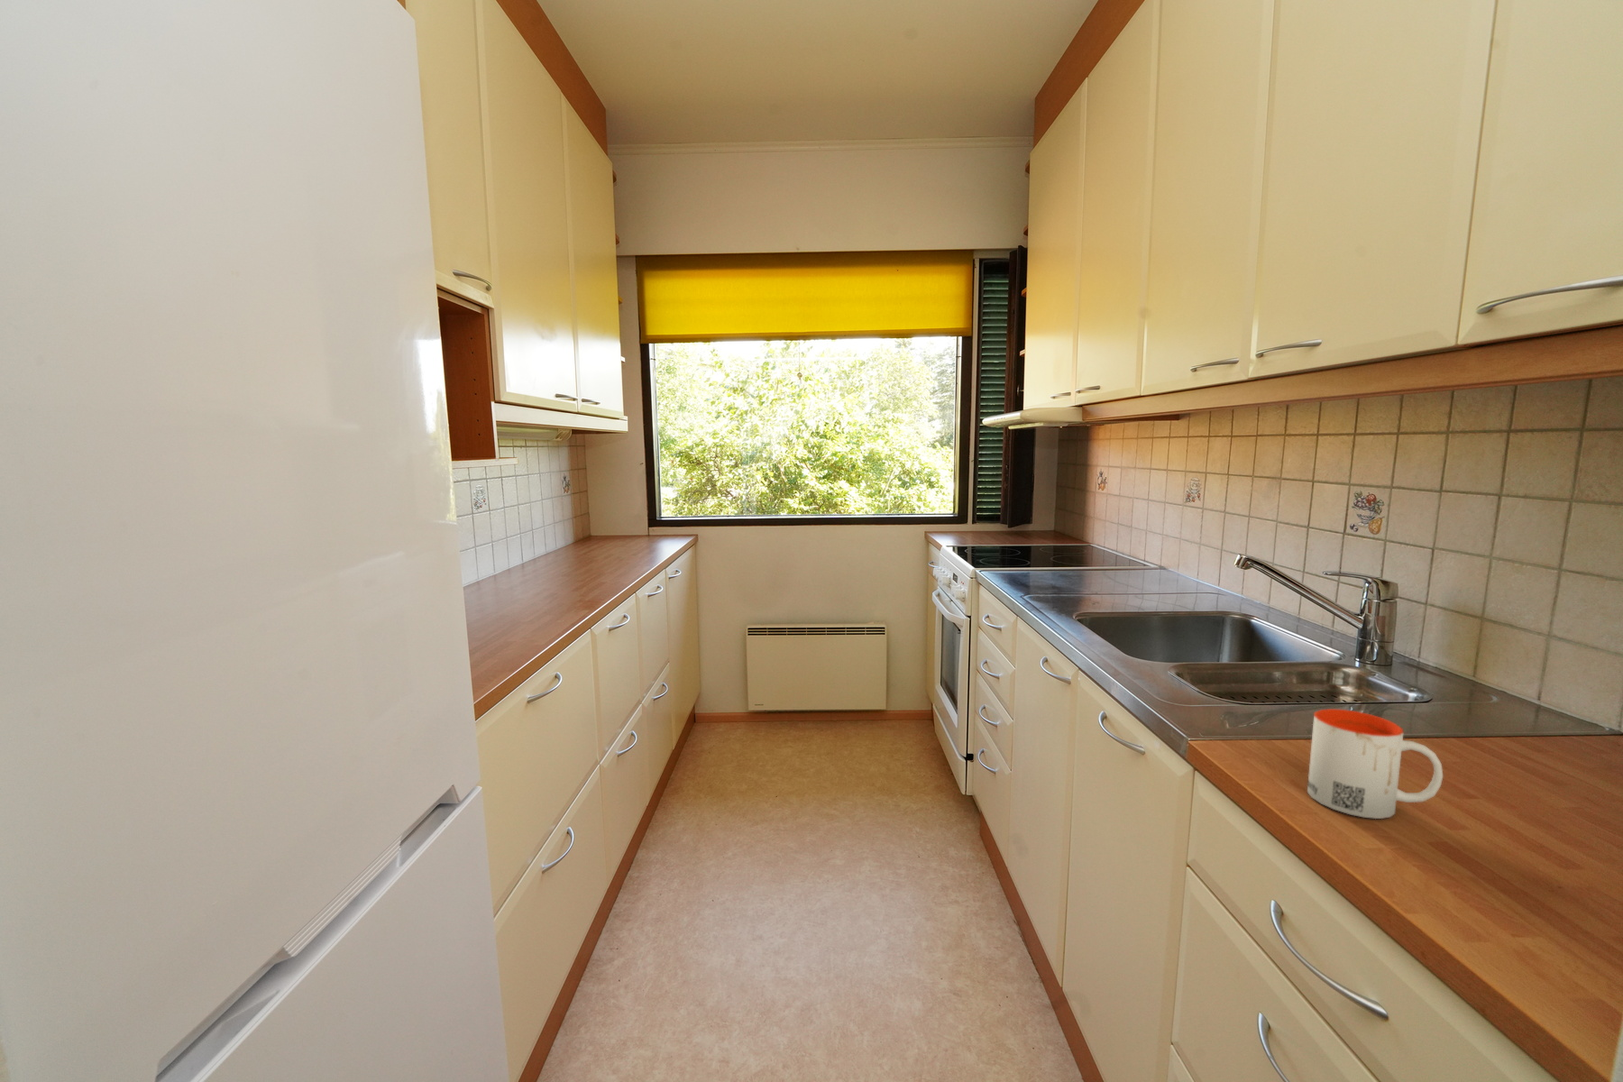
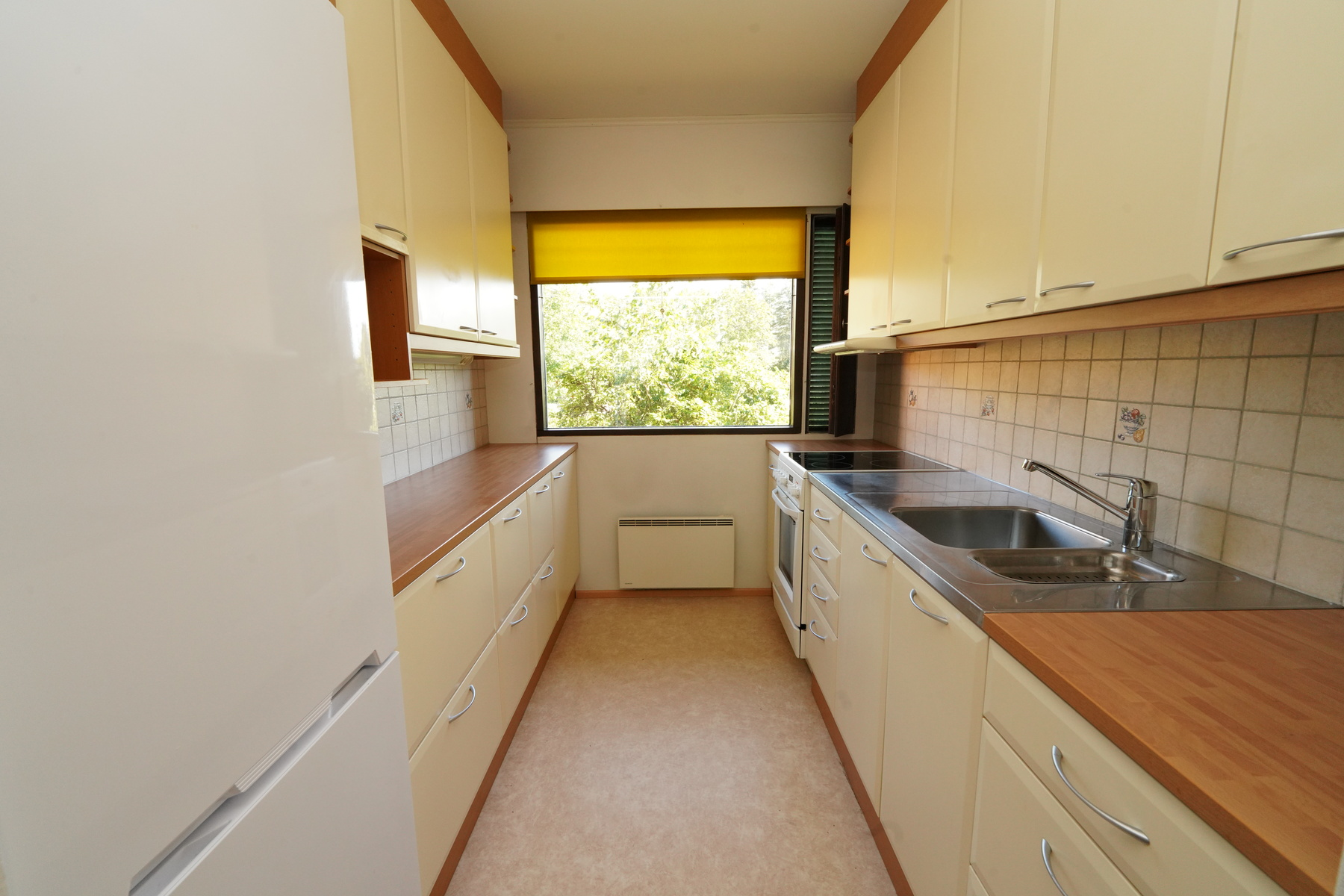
- mug (1373, 764)
